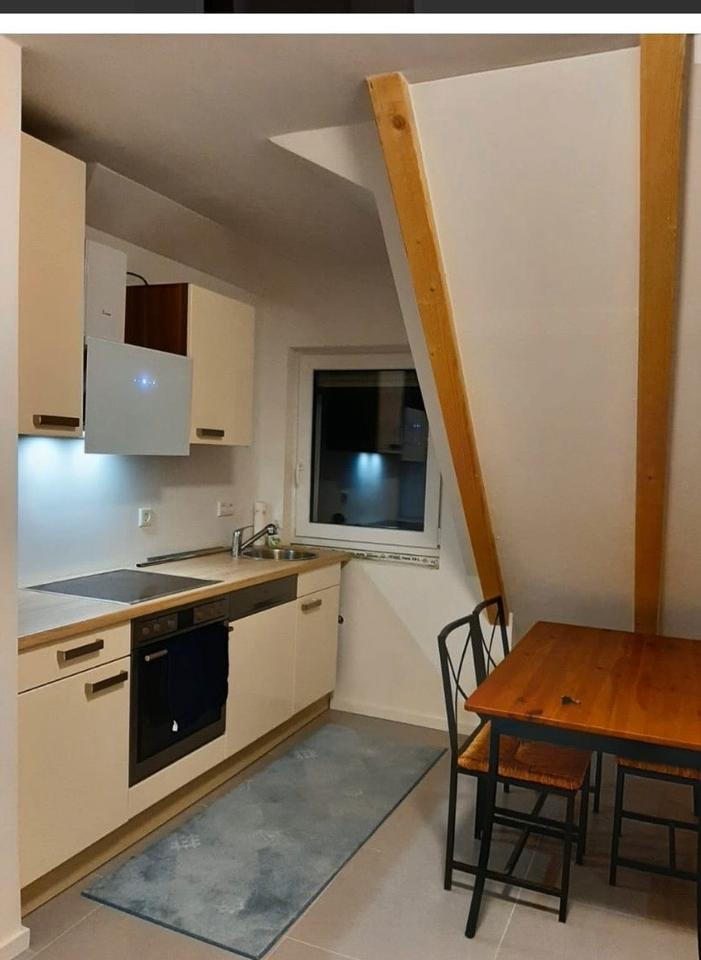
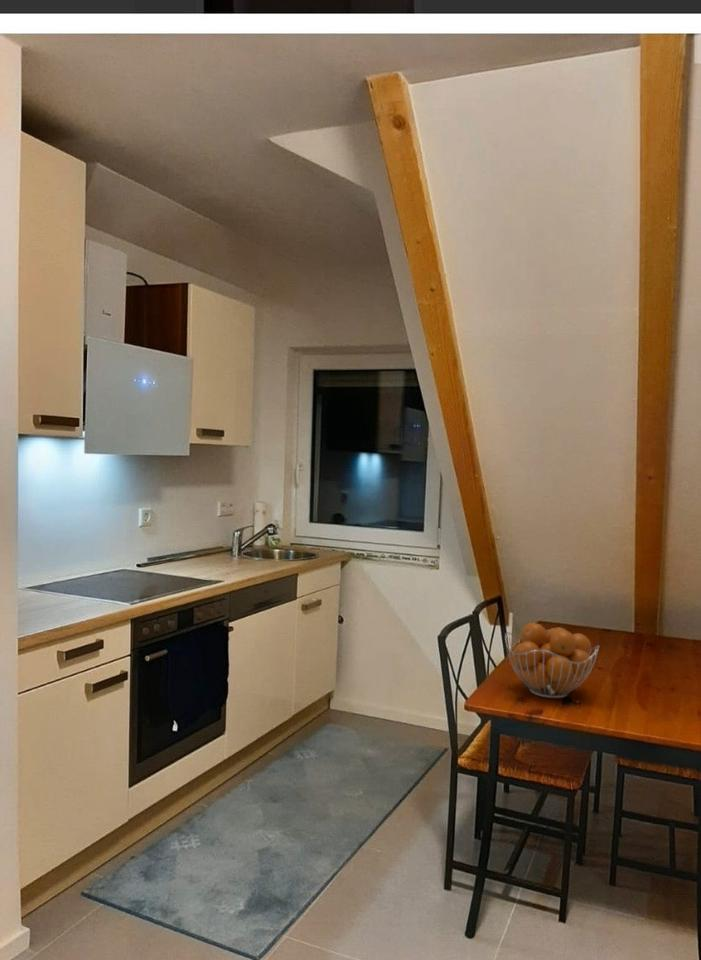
+ fruit basket (550, 659)
